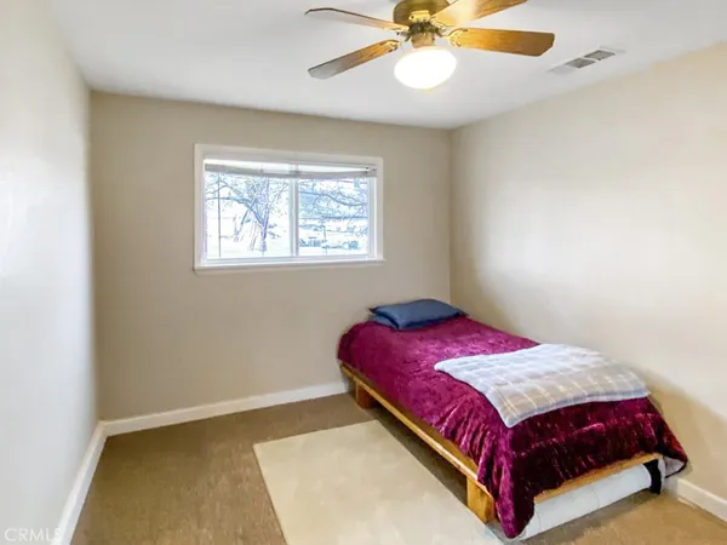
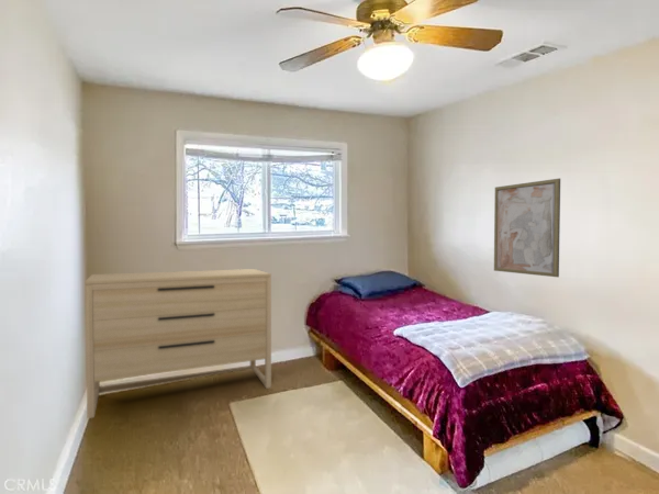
+ wall art (524, 228)
+ dresser (182, 332)
